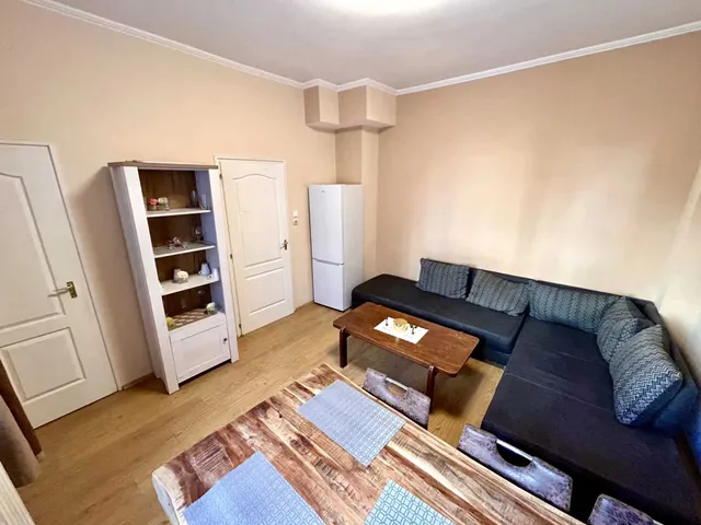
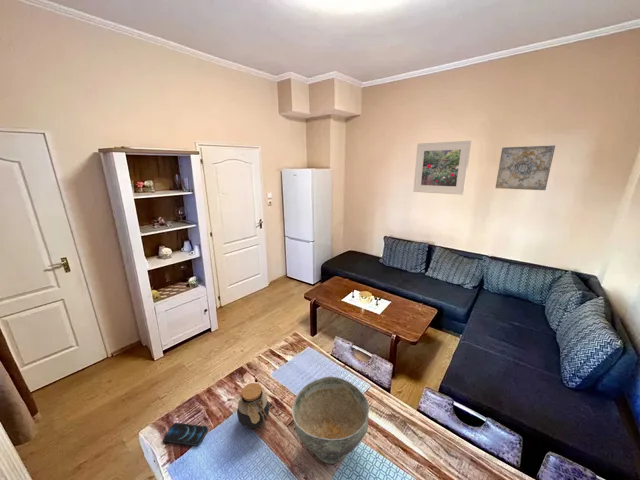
+ jar (253, 407)
+ smartphone (186, 433)
+ decorative bowl (330, 425)
+ wall art (523, 168)
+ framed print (439, 168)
